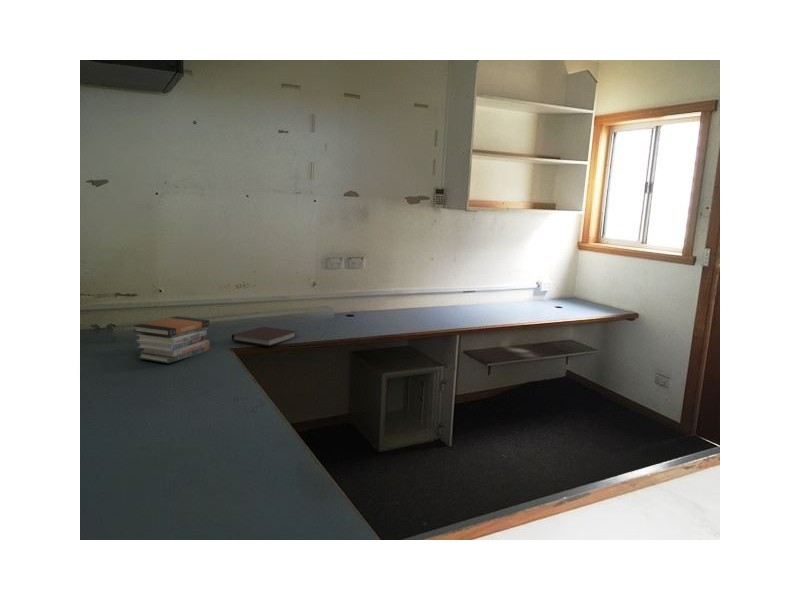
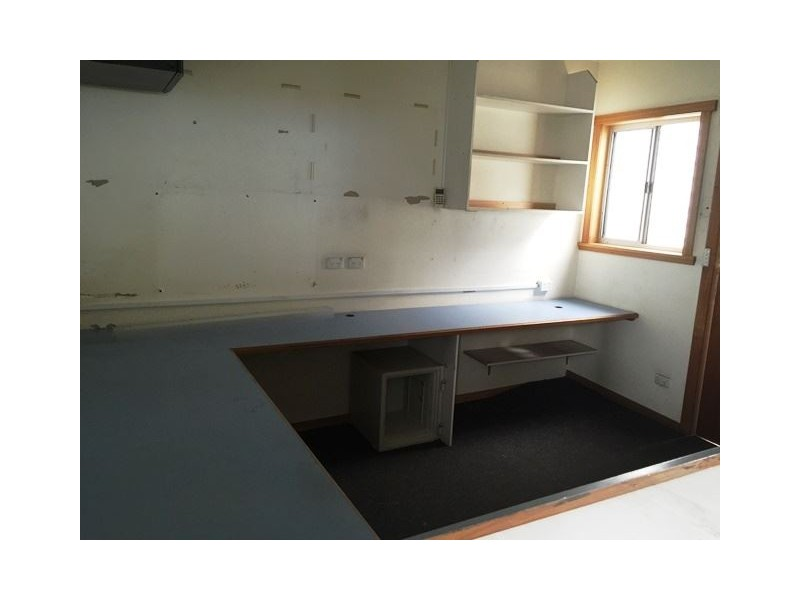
- book stack (173, 338)
- notebook (265, 335)
